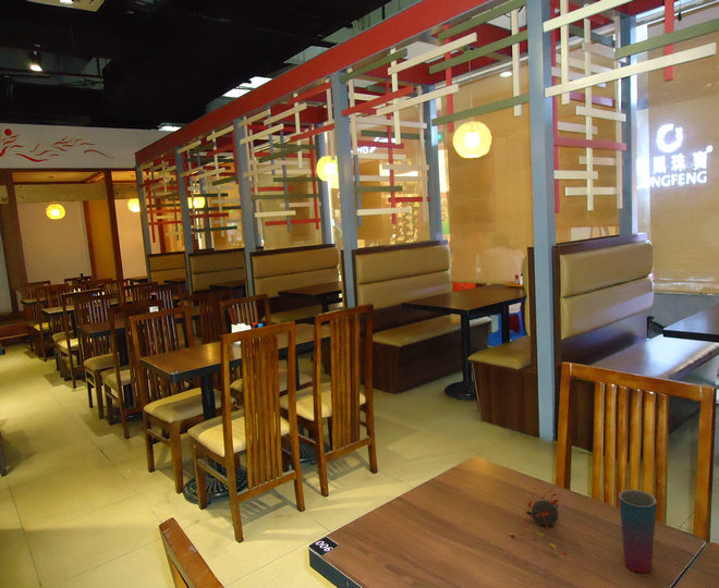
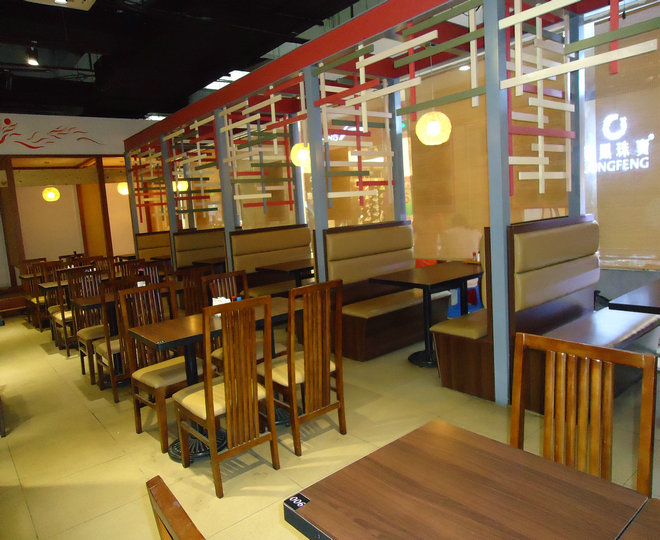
- teapot (536, 509)
- cup (637, 531)
